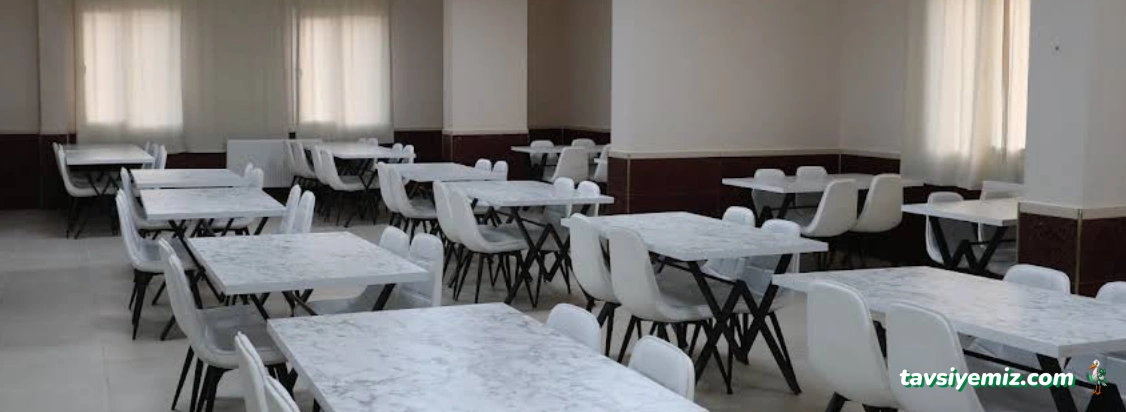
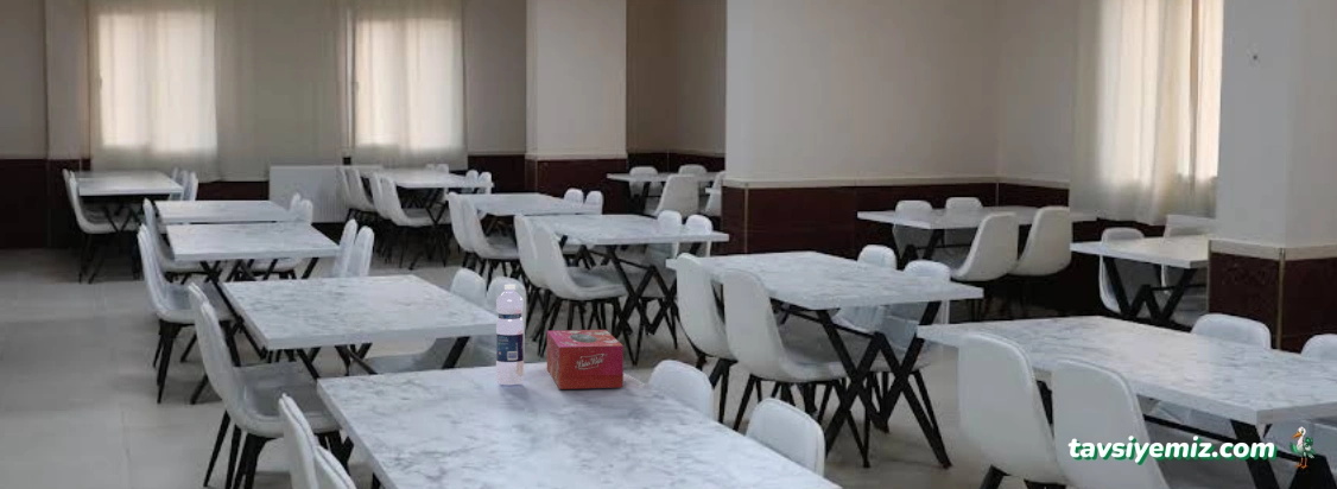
+ water bottle (509, 334)
+ tissue box (583, 357)
